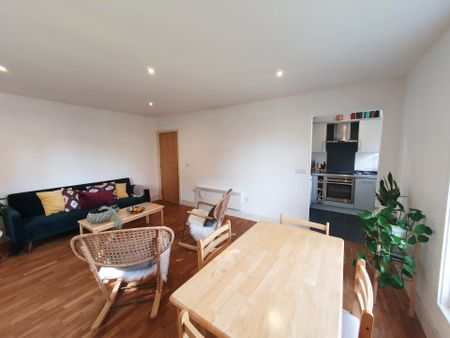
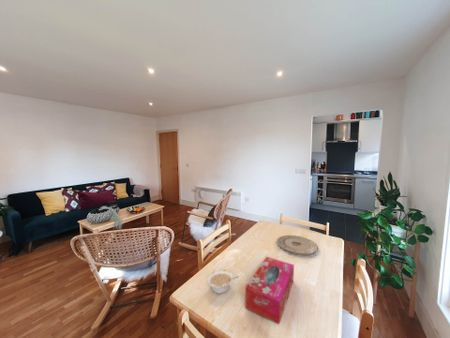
+ tissue box (271, 284)
+ legume (221, 281)
+ plate (296, 244)
